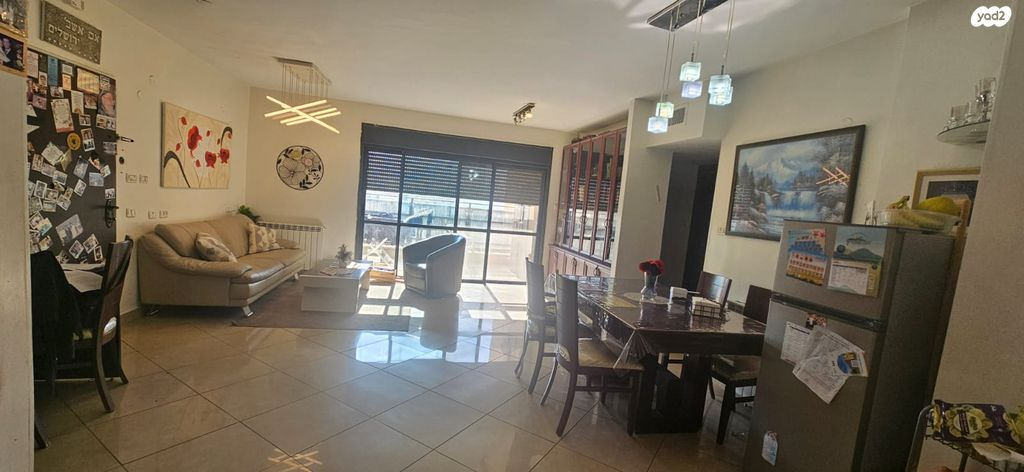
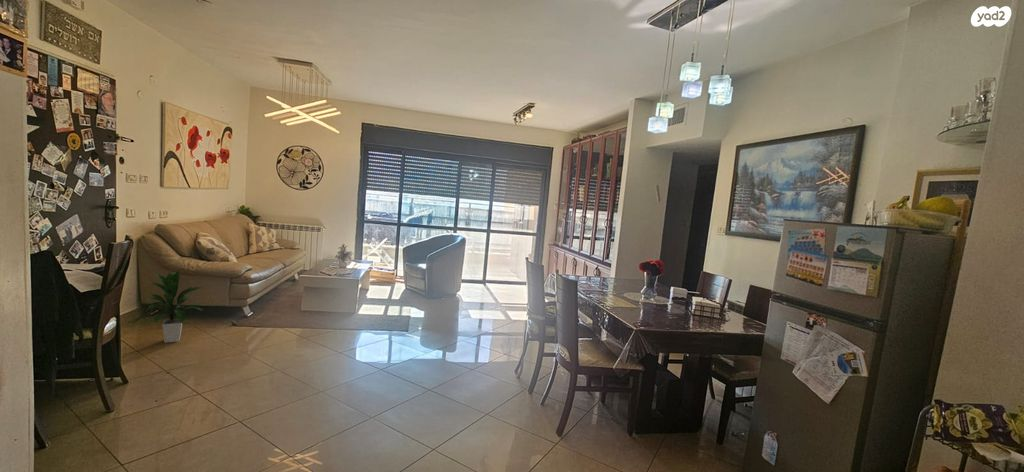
+ indoor plant (170, 304)
